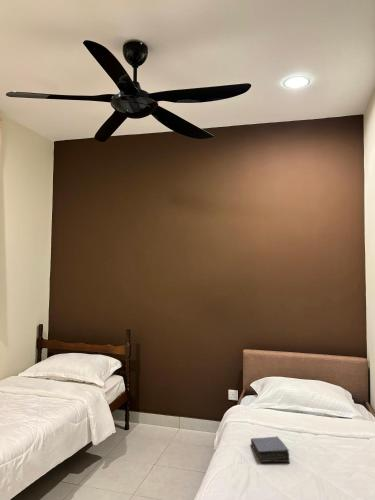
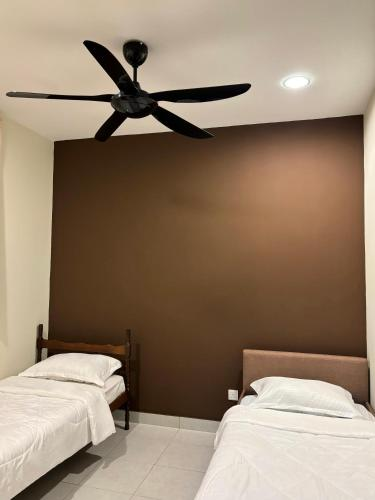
- book (269, 446)
